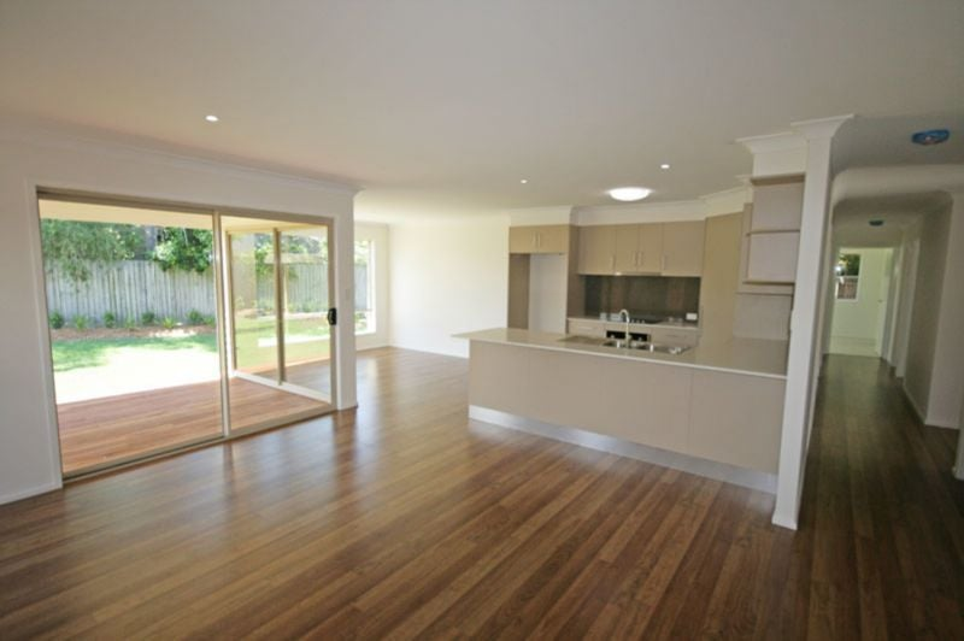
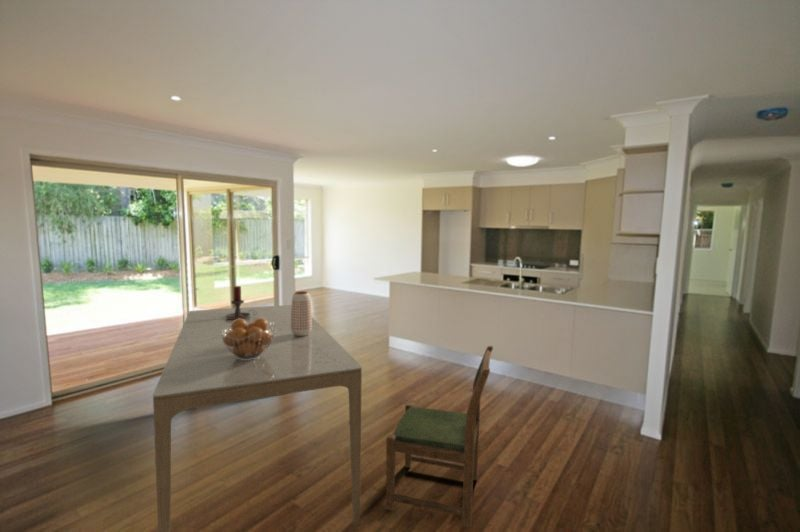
+ planter (301, 313)
+ dining chair (441, 423)
+ candle holder (241, 301)
+ dining table (255, 392)
+ fruit basket (248, 337)
